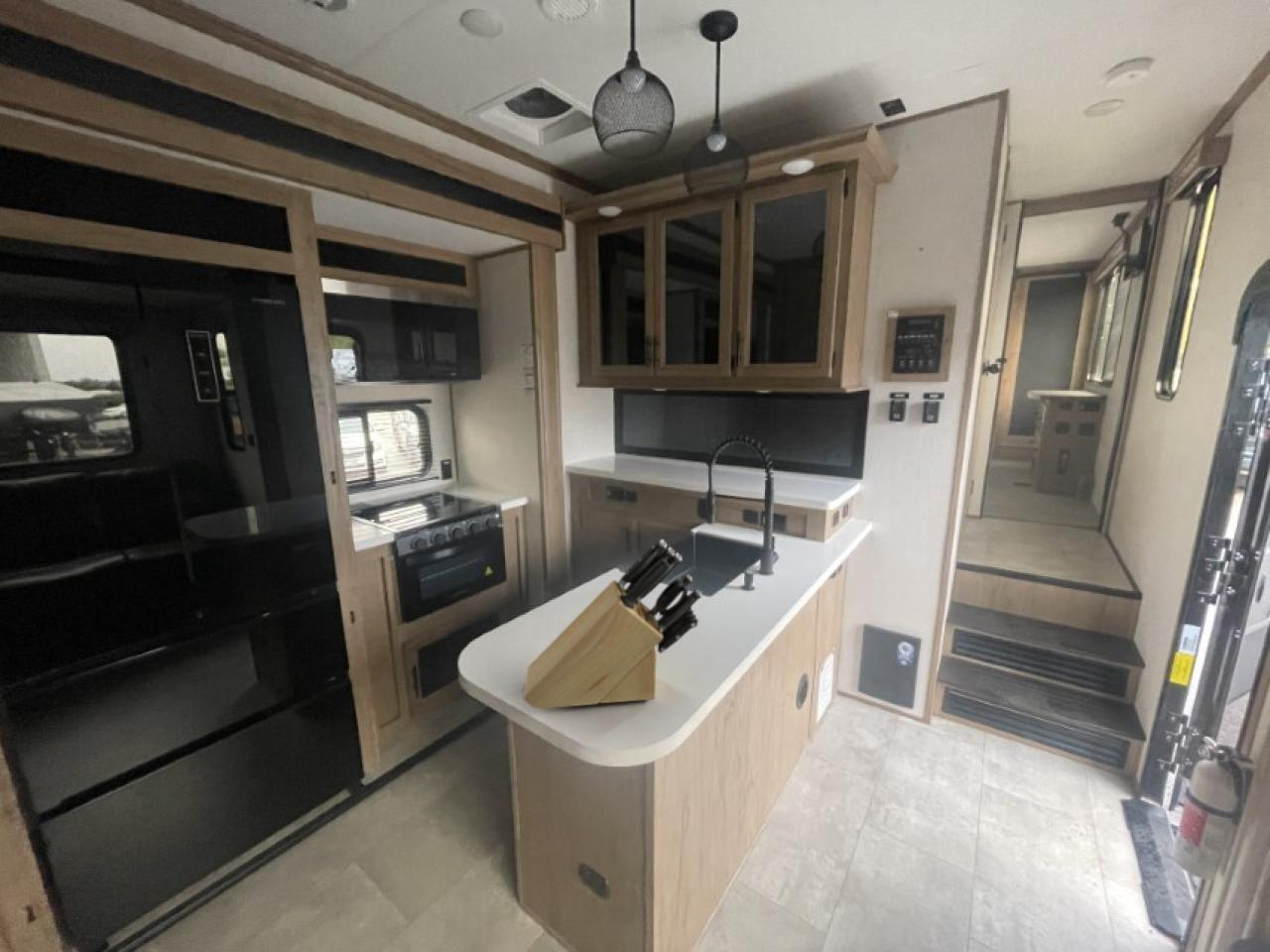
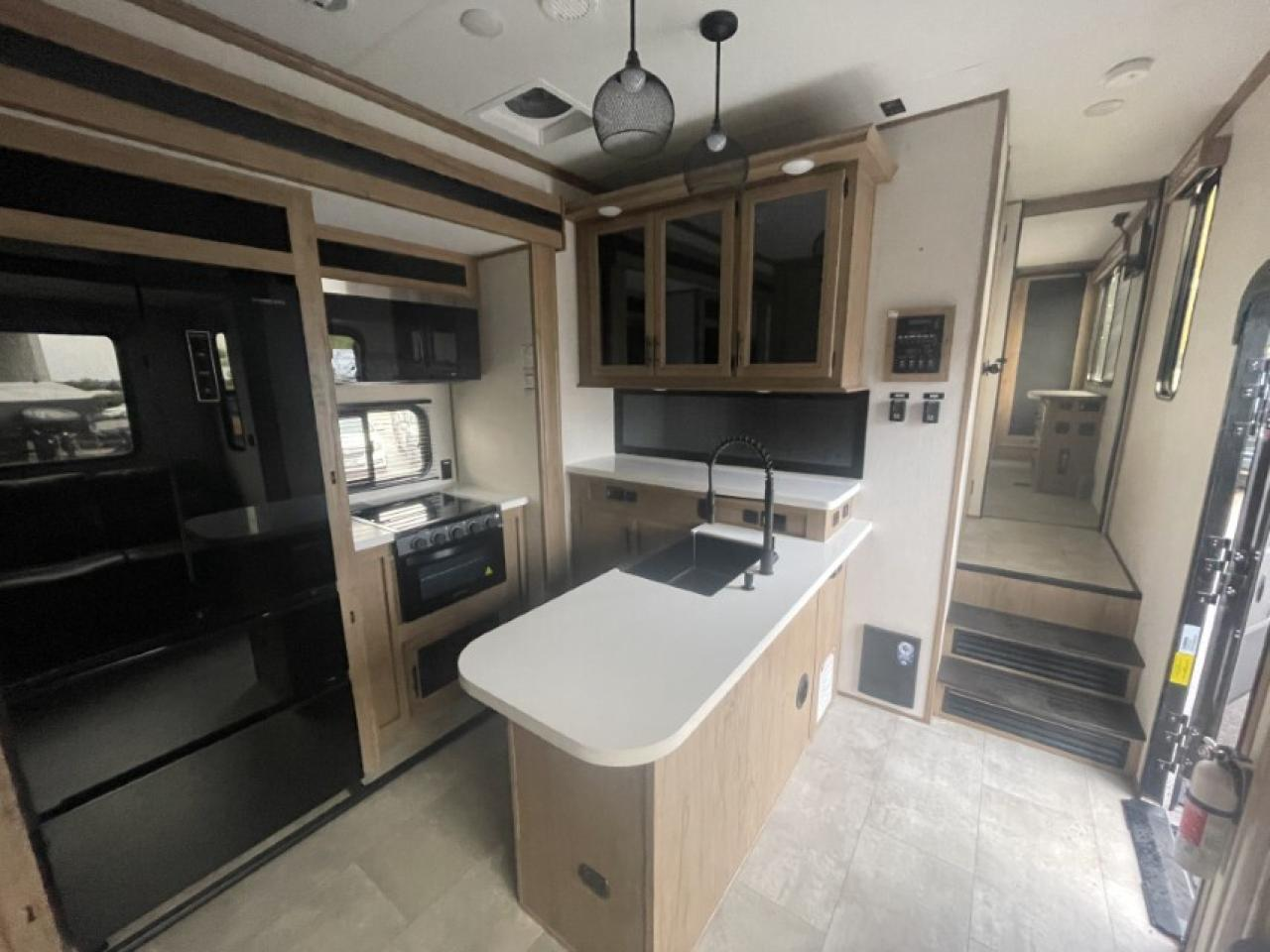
- knife block (611, 619)
